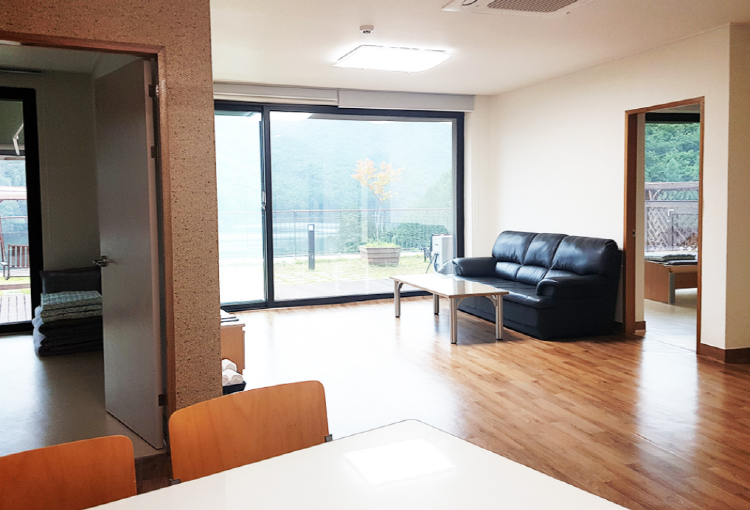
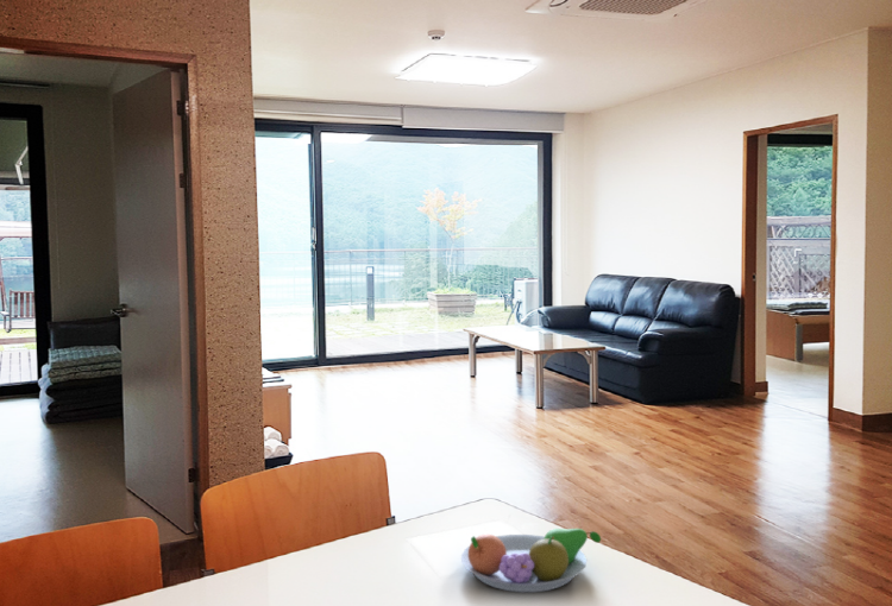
+ fruit bowl (528, 545)
